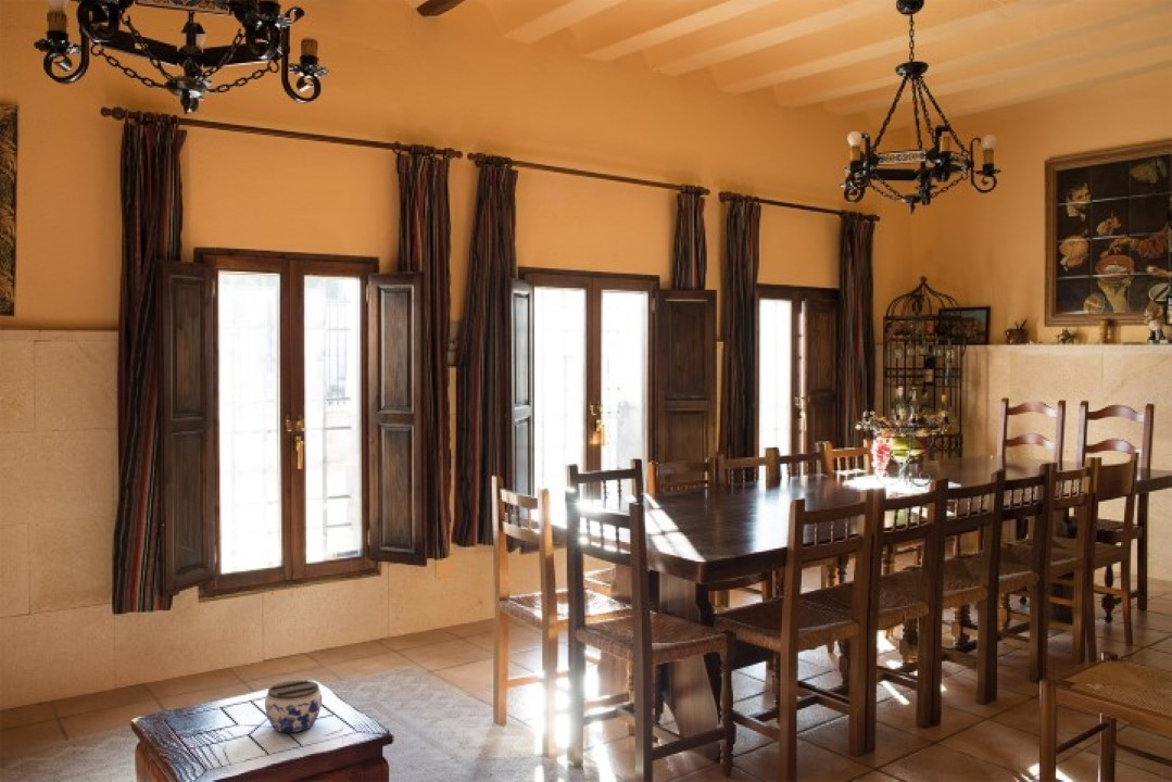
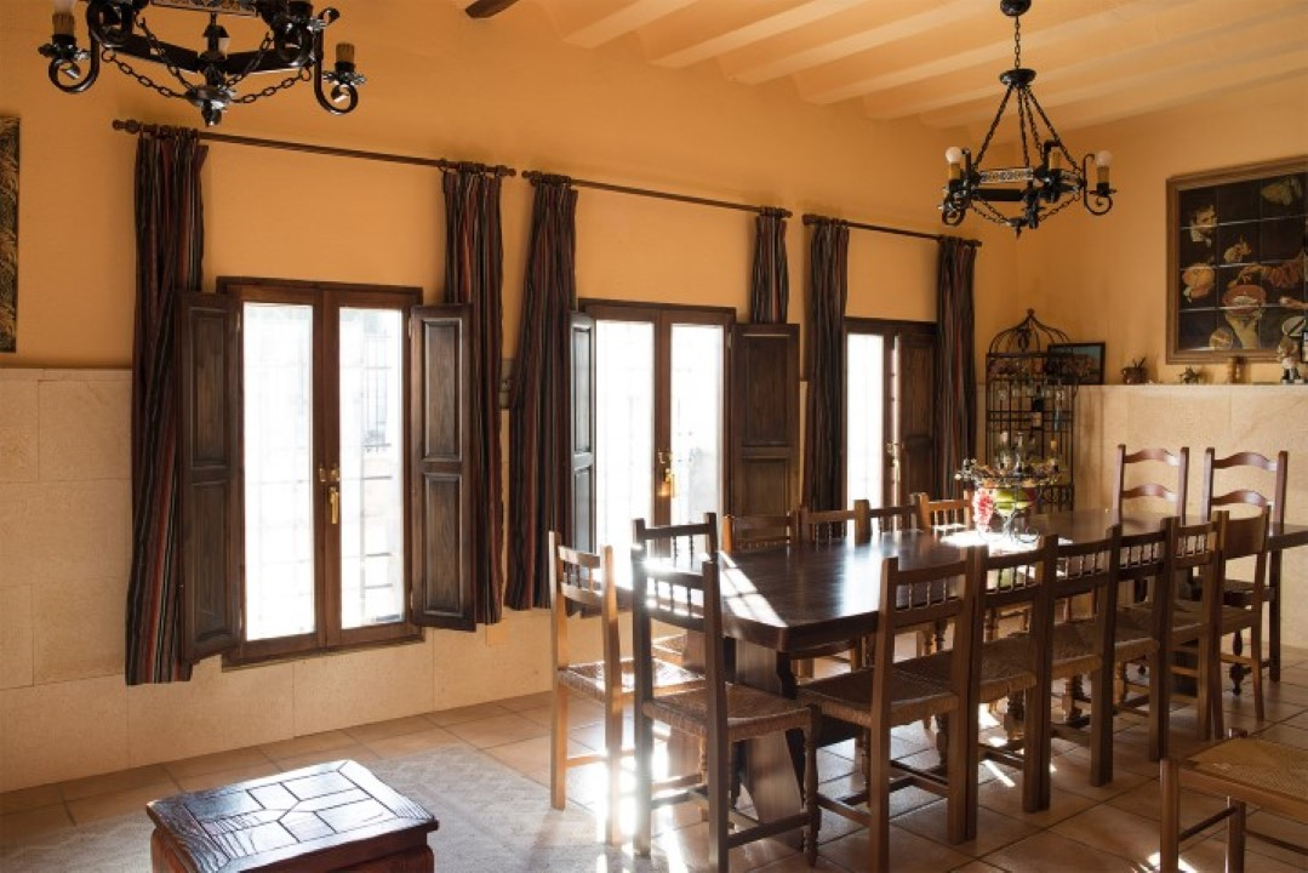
- jar (293, 706)
